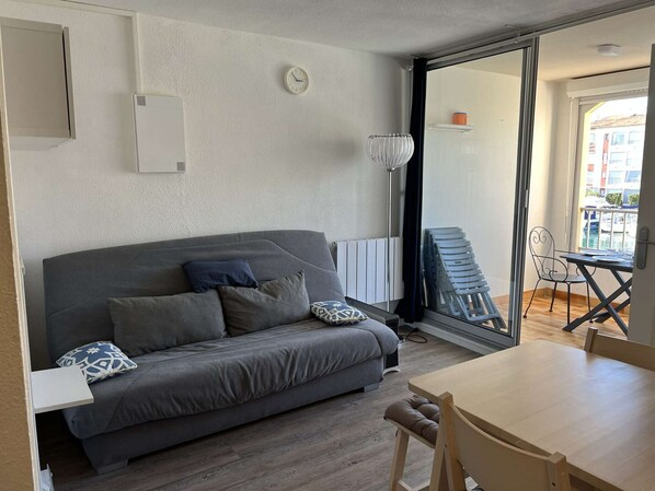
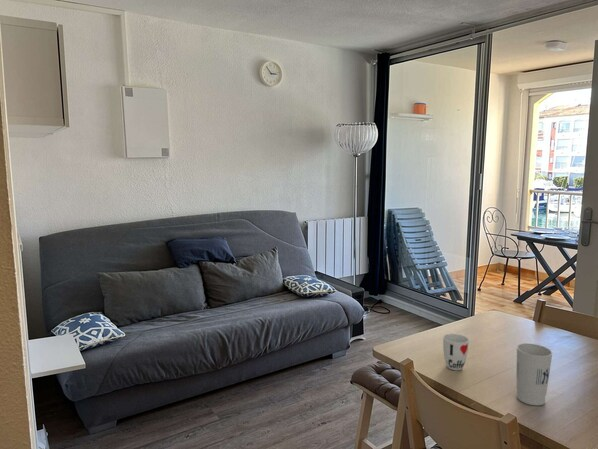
+ cup (455, 352)
+ cup (532, 374)
